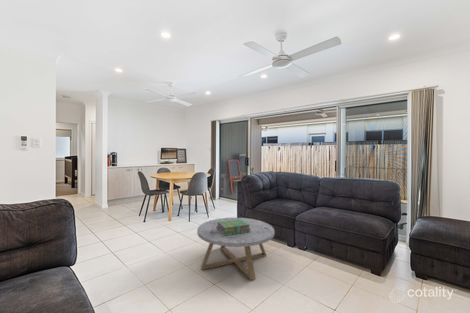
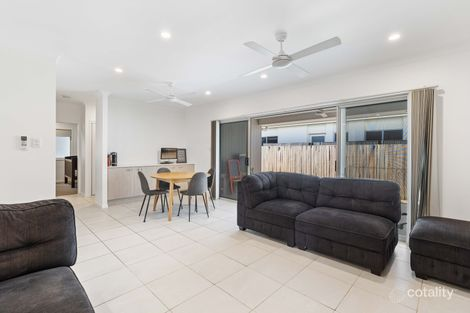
- stack of books (233, 226)
- coffee table (235, 244)
